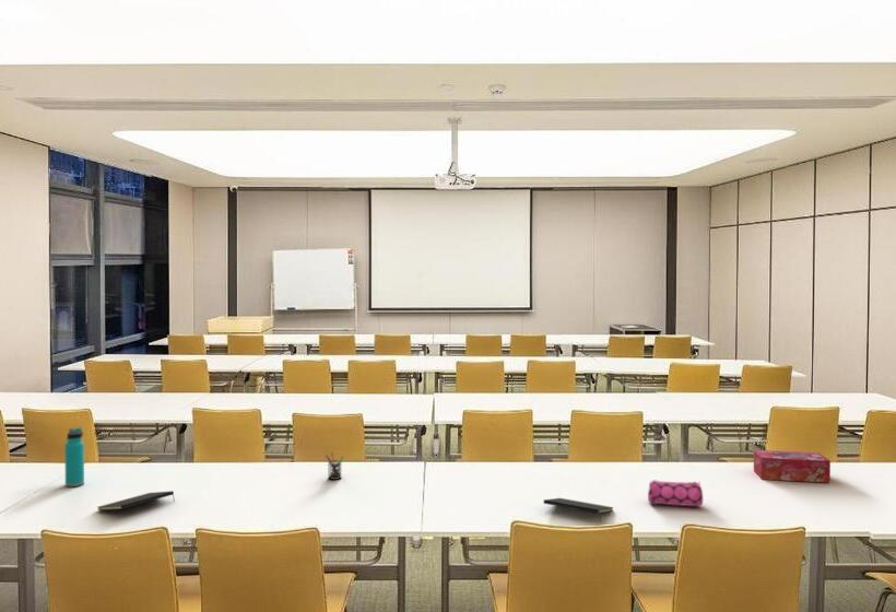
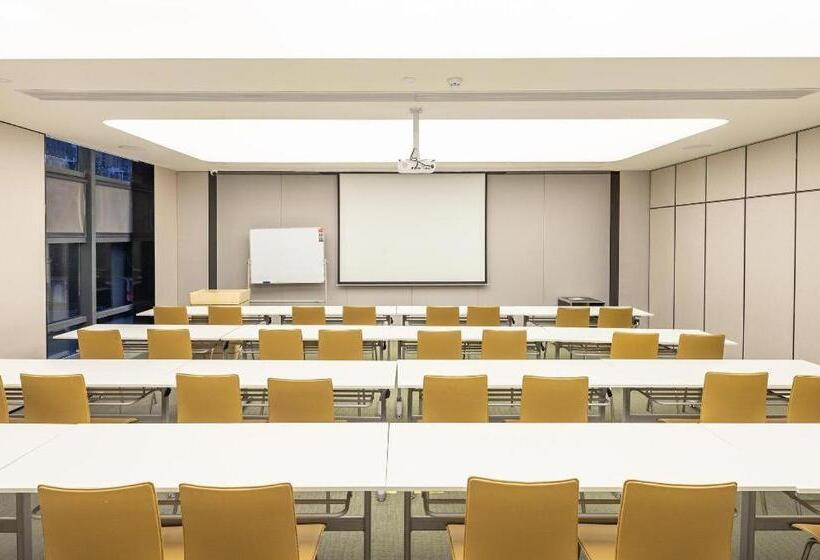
- pen holder (335, 464)
- water bottle (74, 456)
- pencil case (674, 492)
- notepad (135, 501)
- tissue box (790, 466)
- notepad (578, 505)
